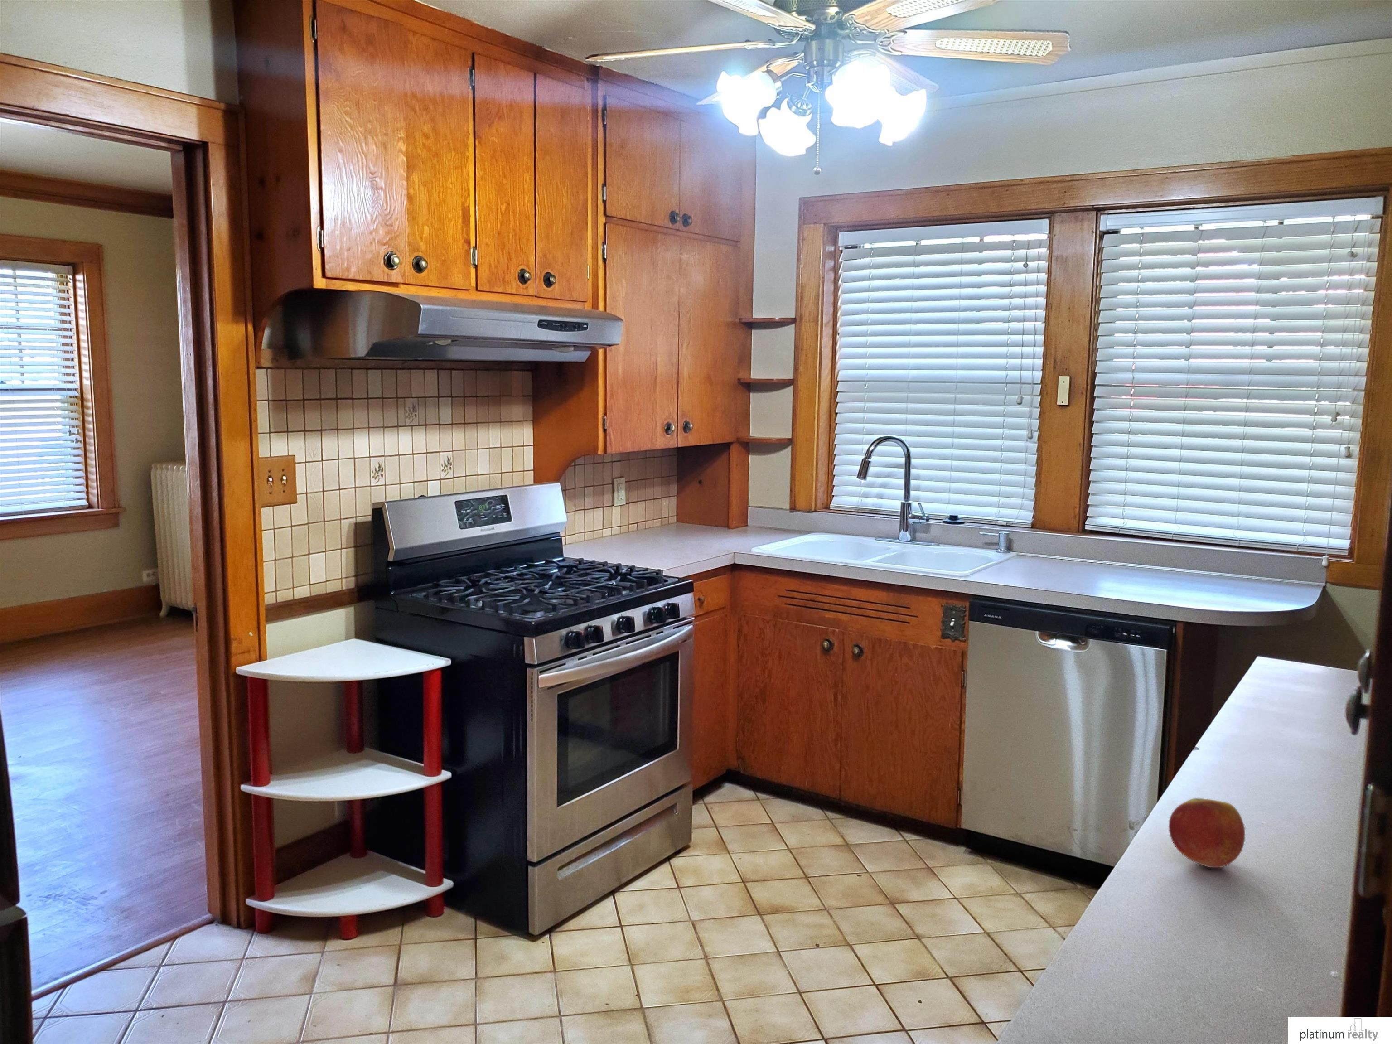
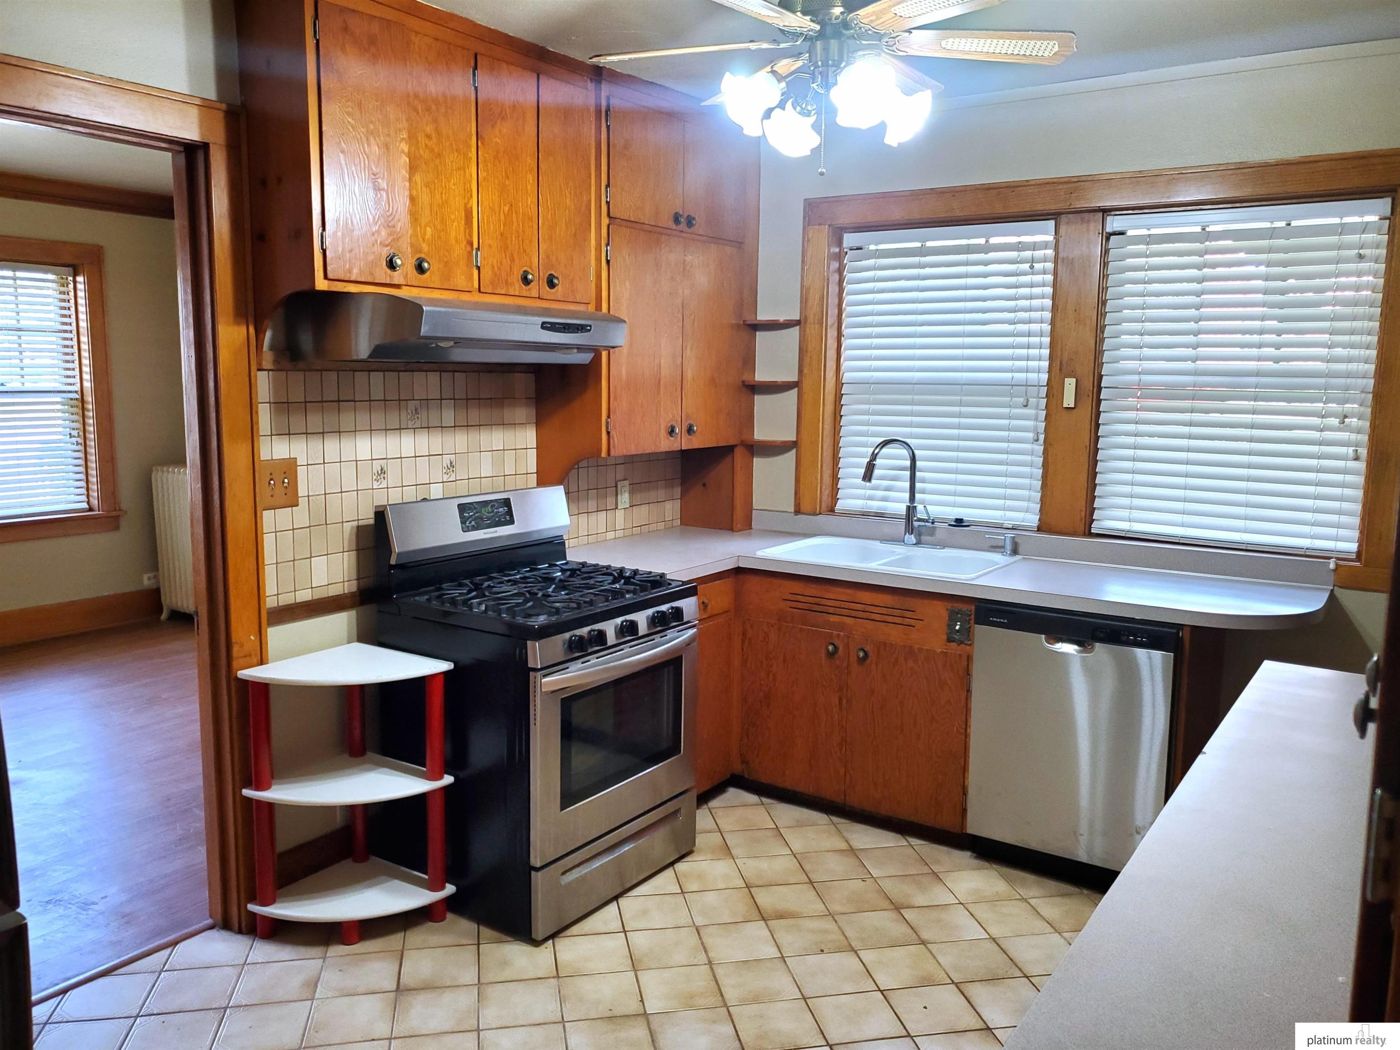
- apple (1209, 830)
